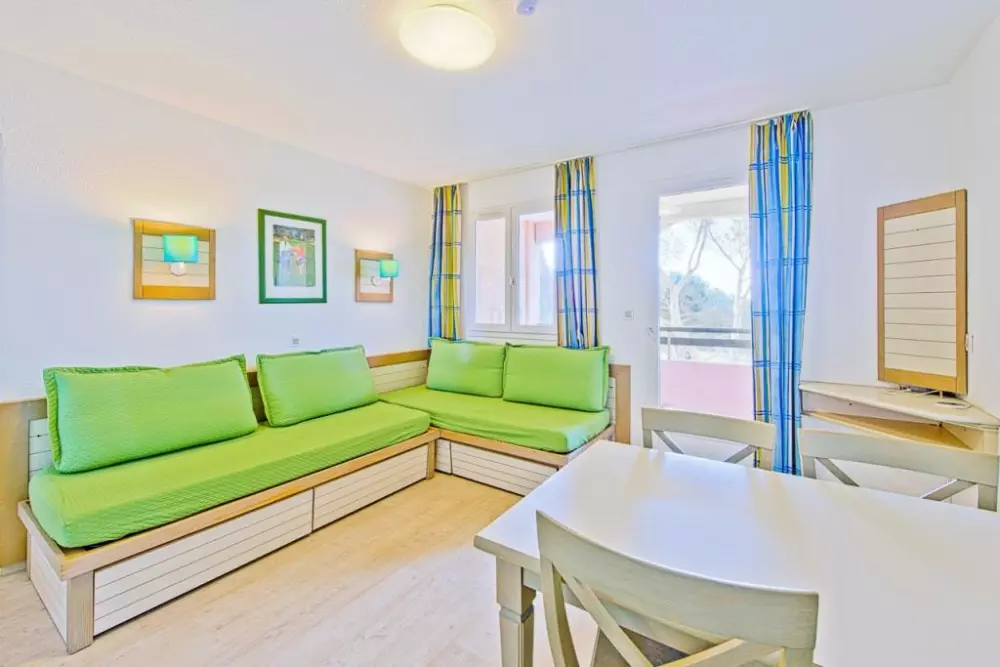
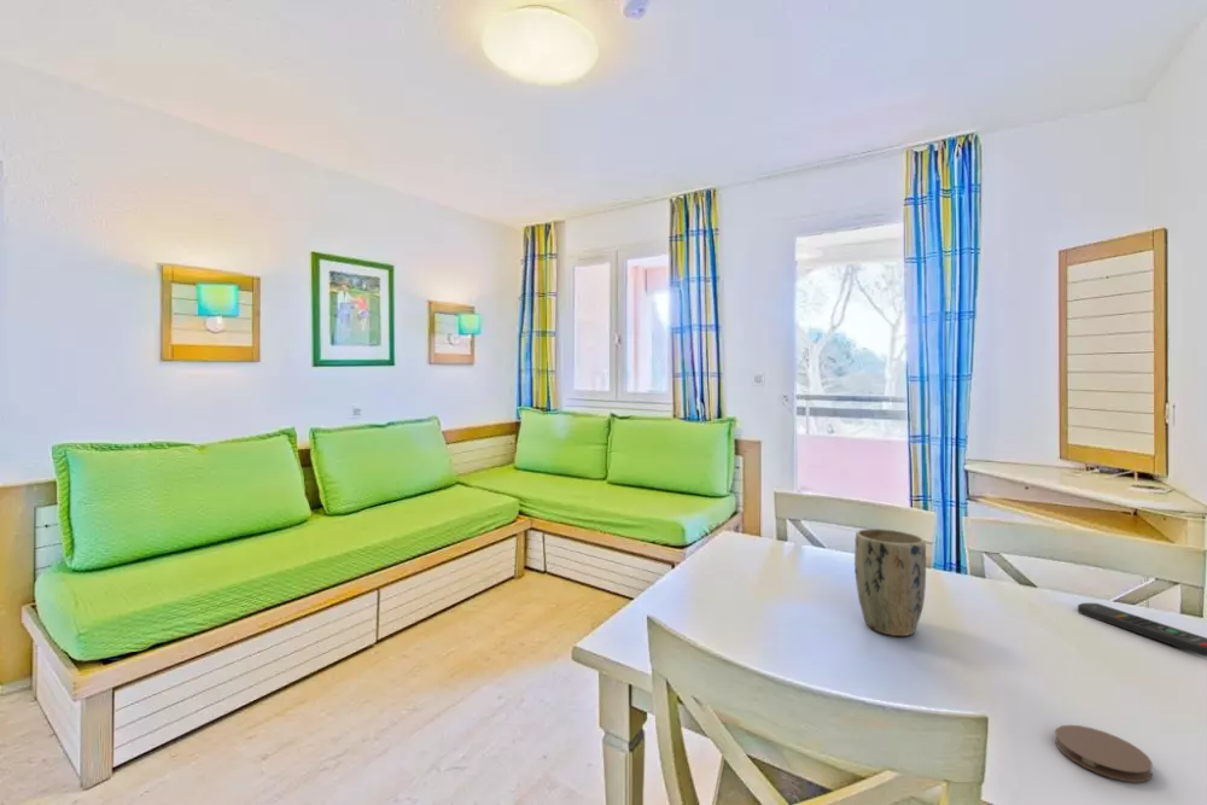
+ plant pot (888, 581)
+ coaster (1101, 751)
+ remote control (1145, 626)
